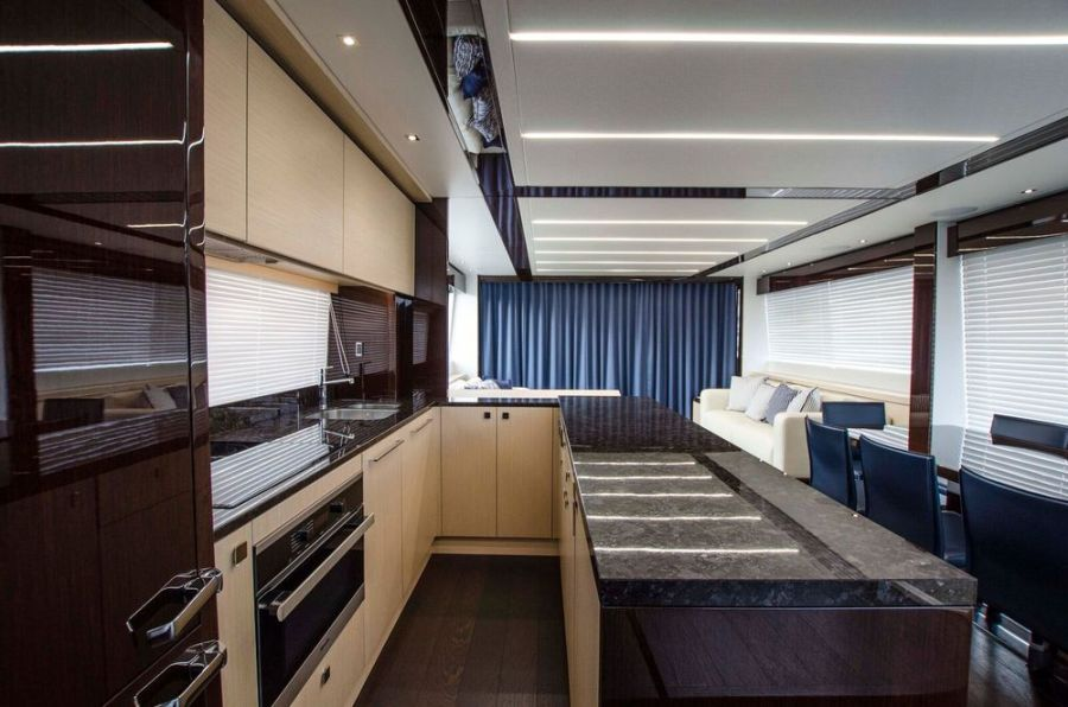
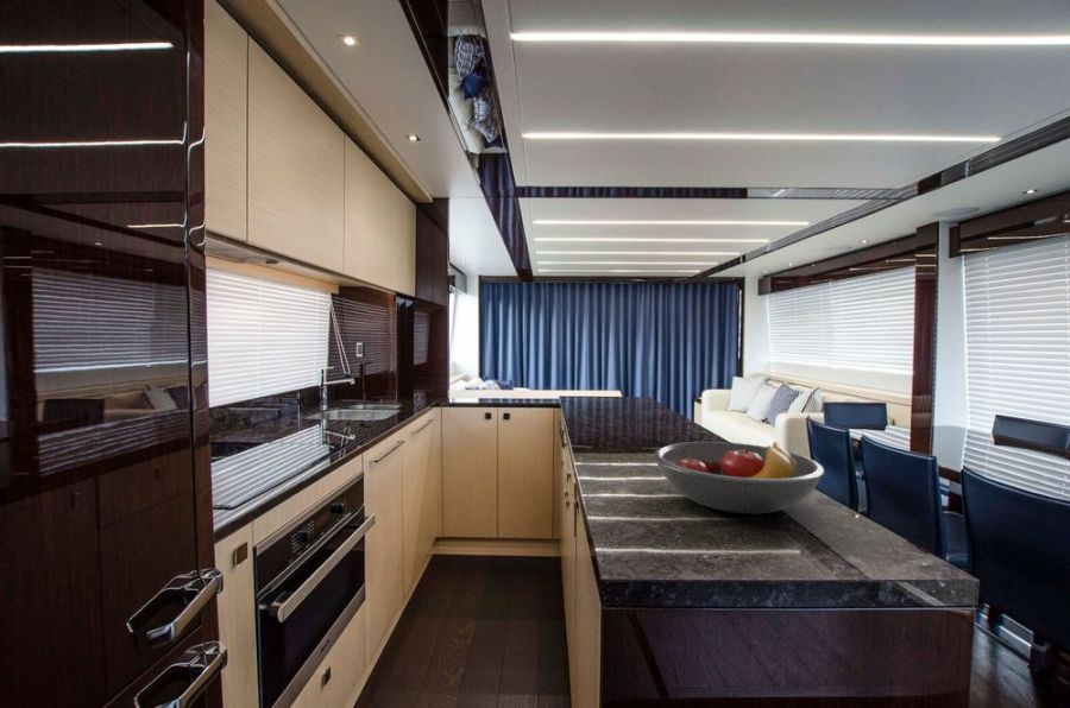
+ fruit bowl (732, 474)
